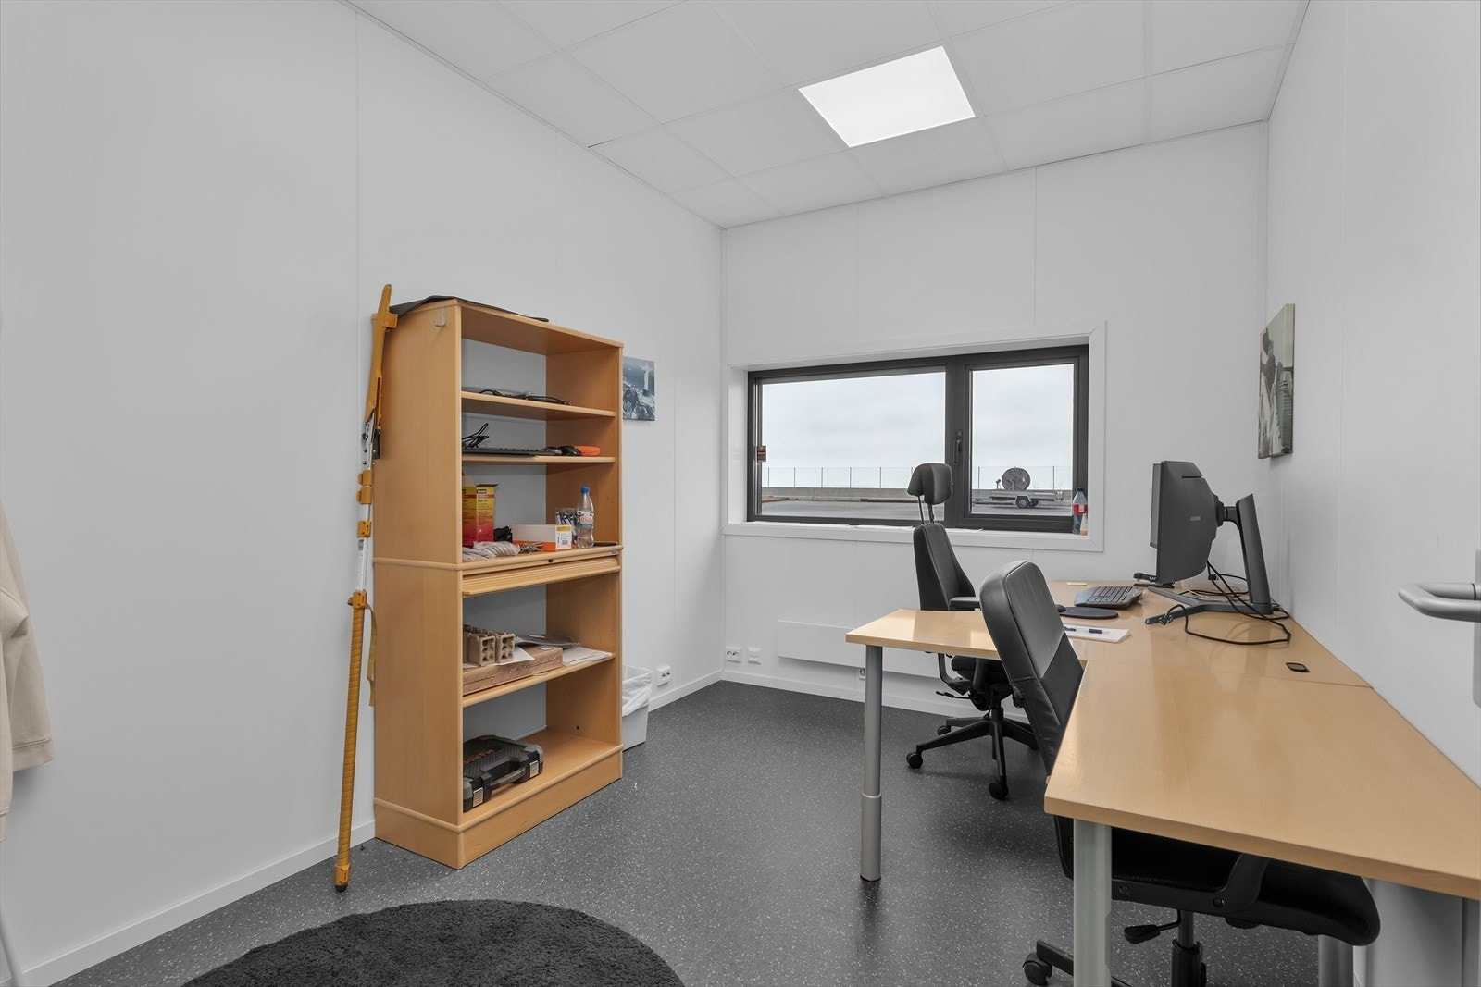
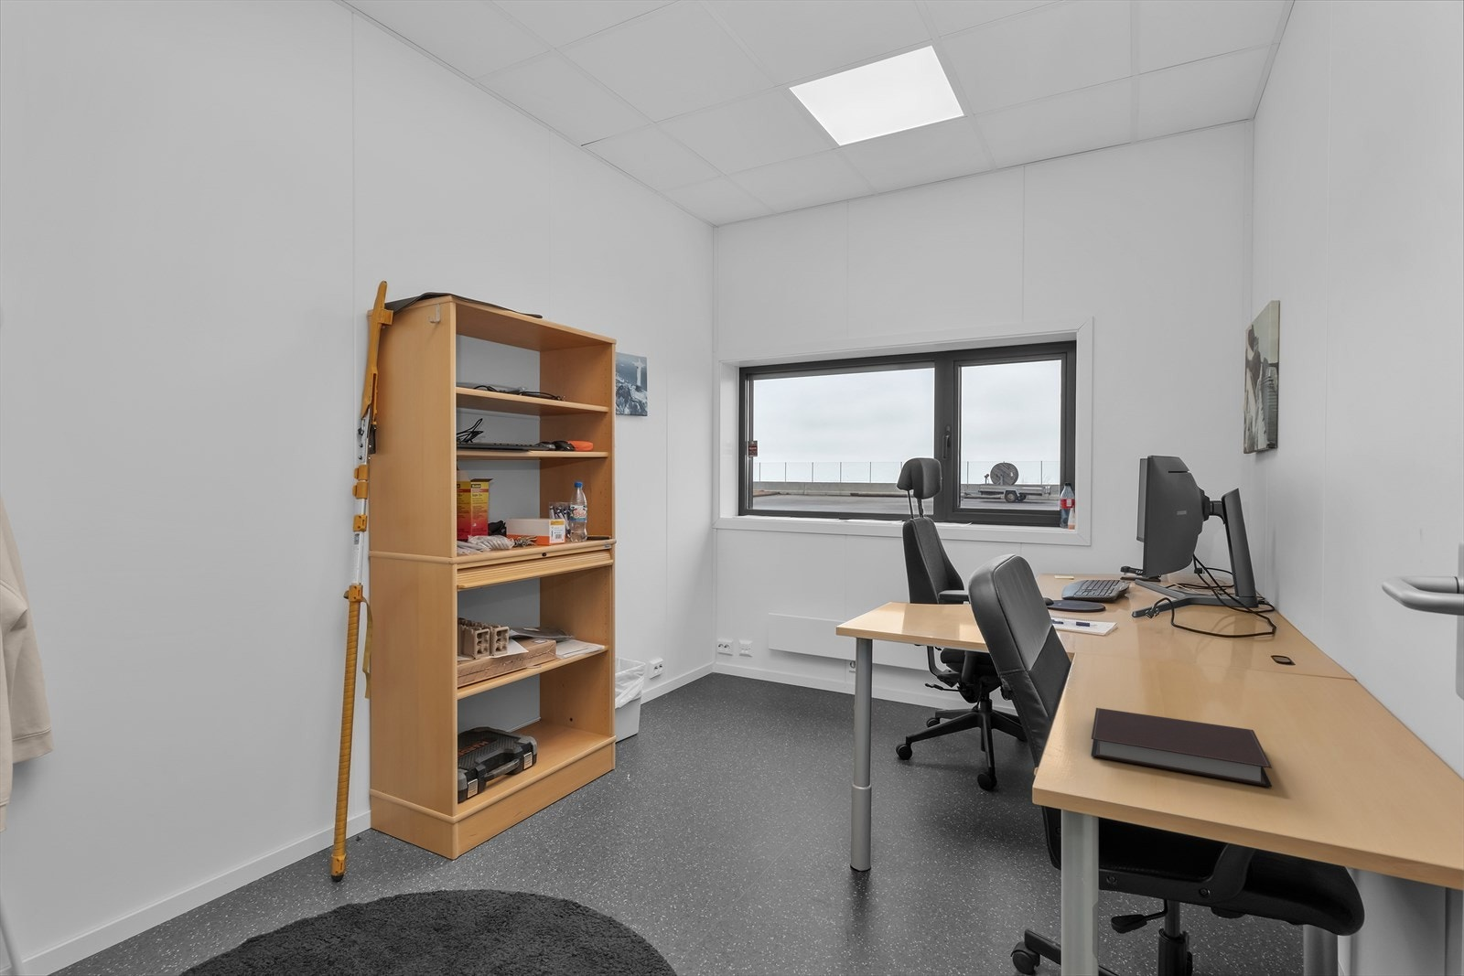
+ notebook (1173, 742)
